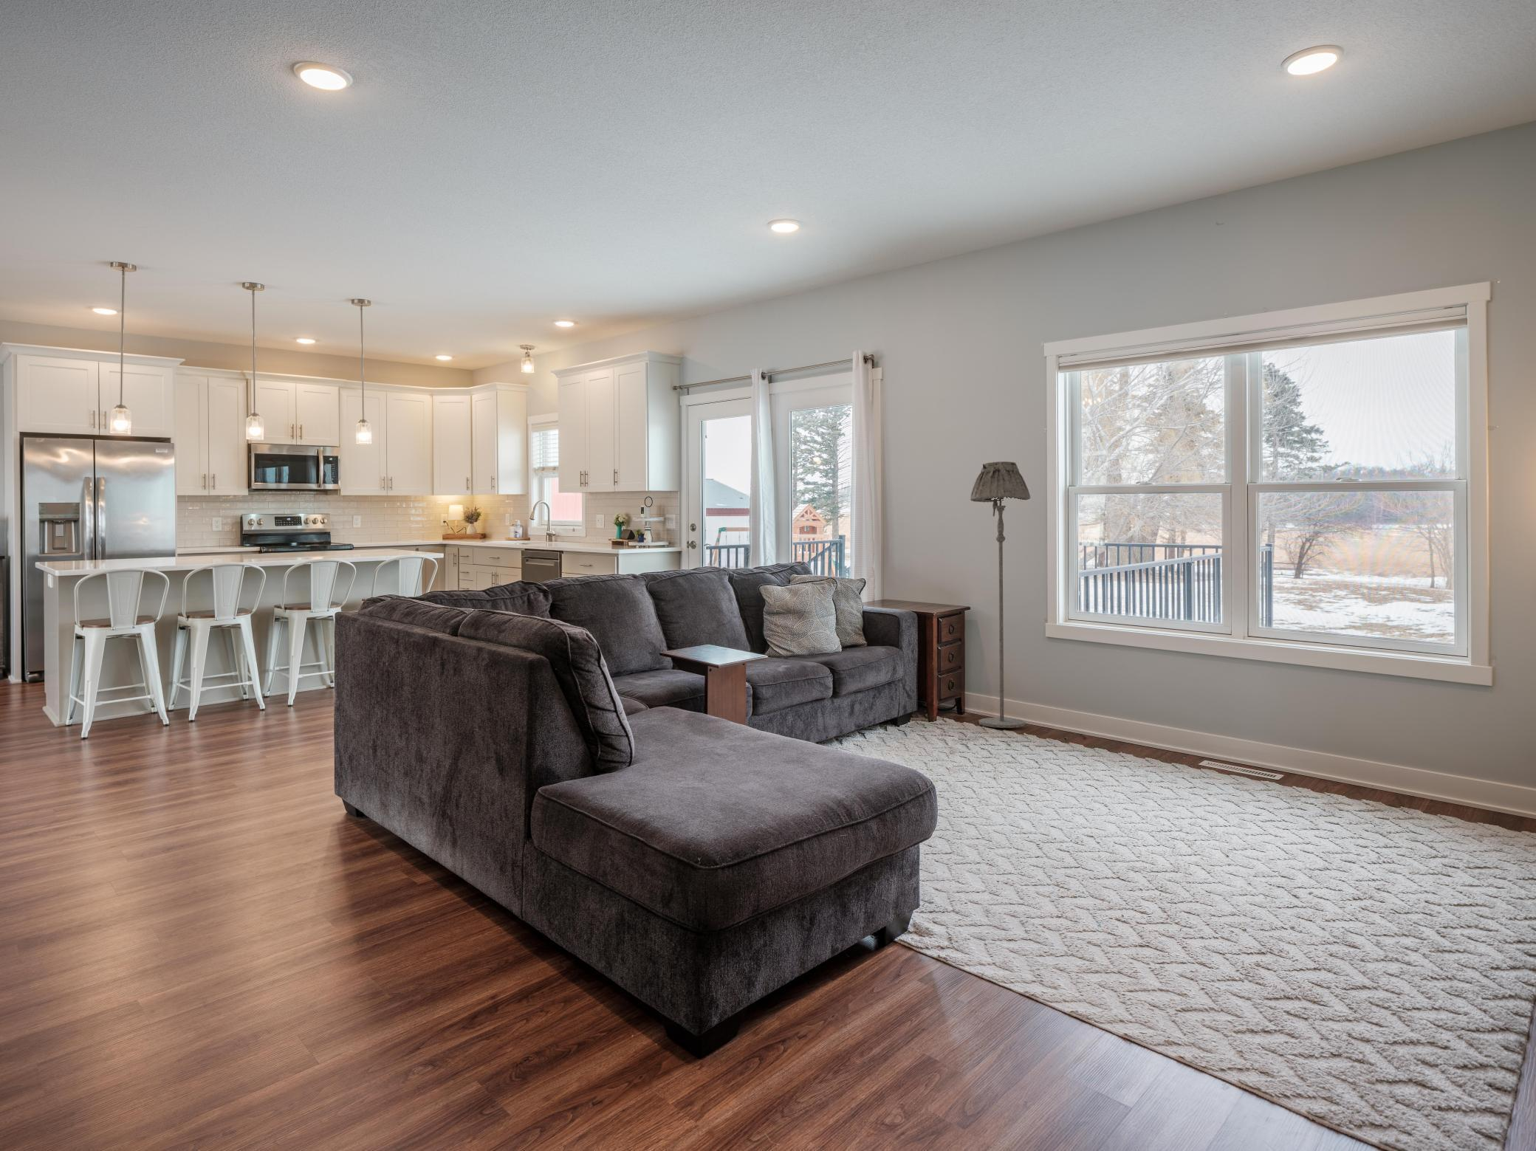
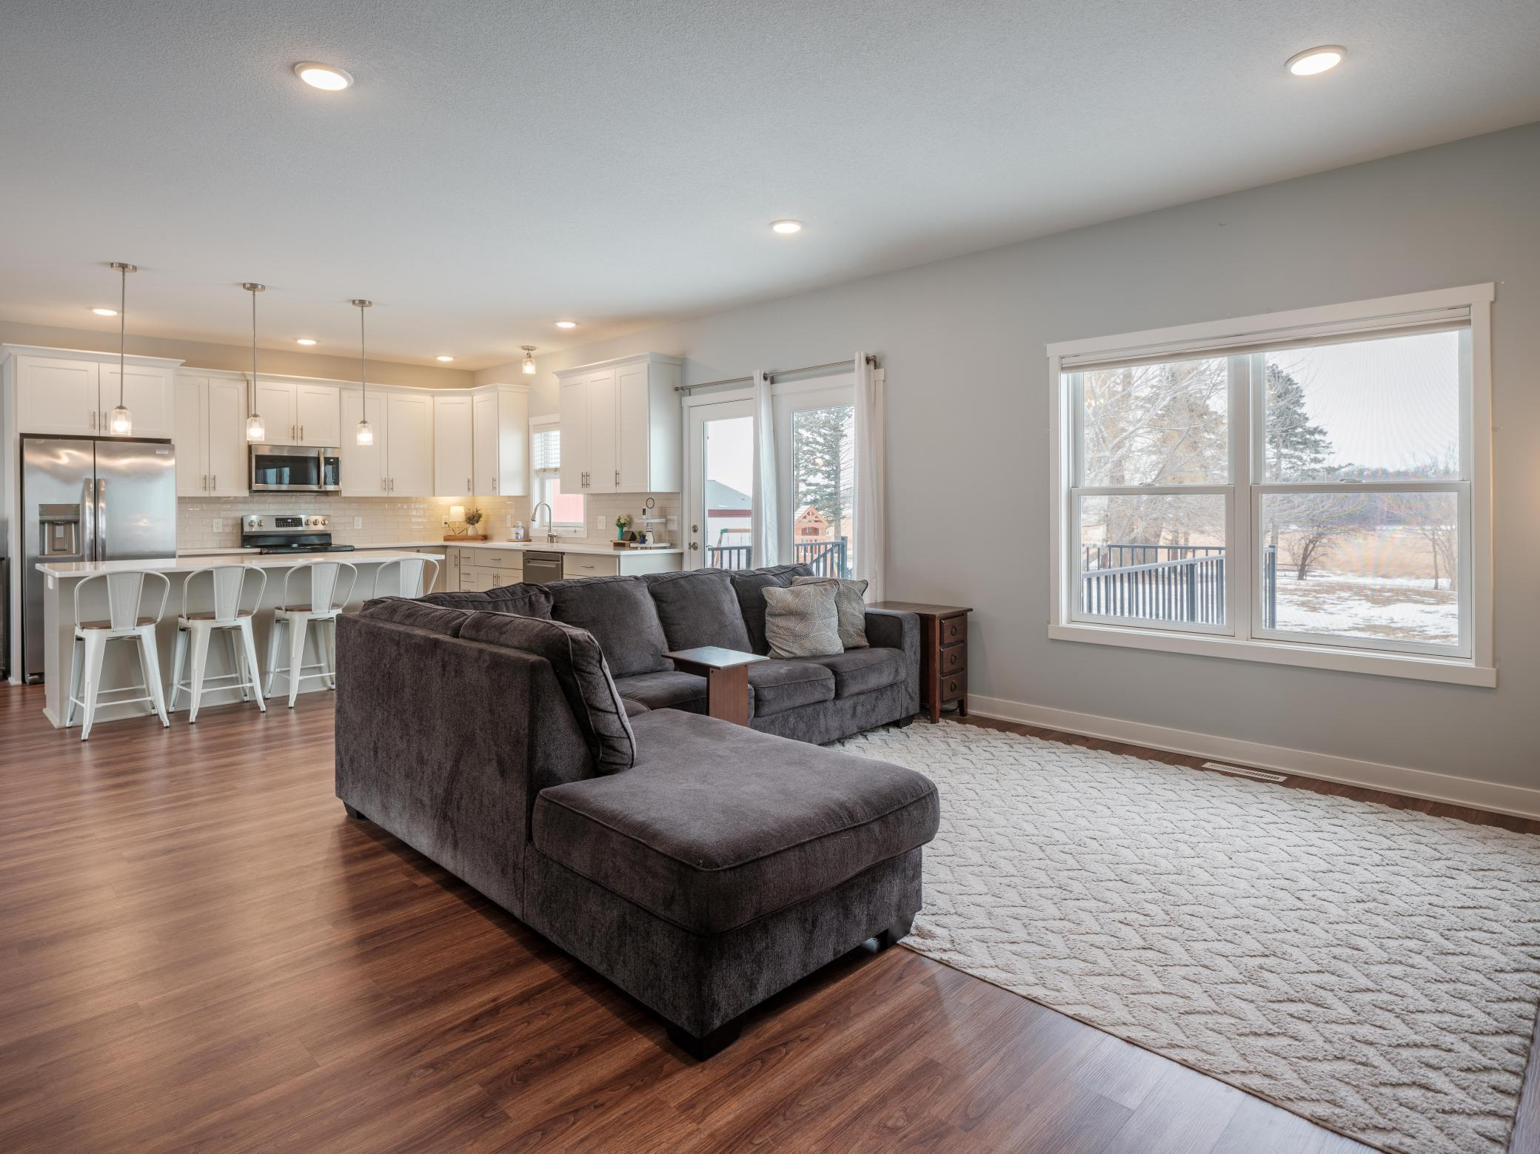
- floor lamp (1000, 592)
